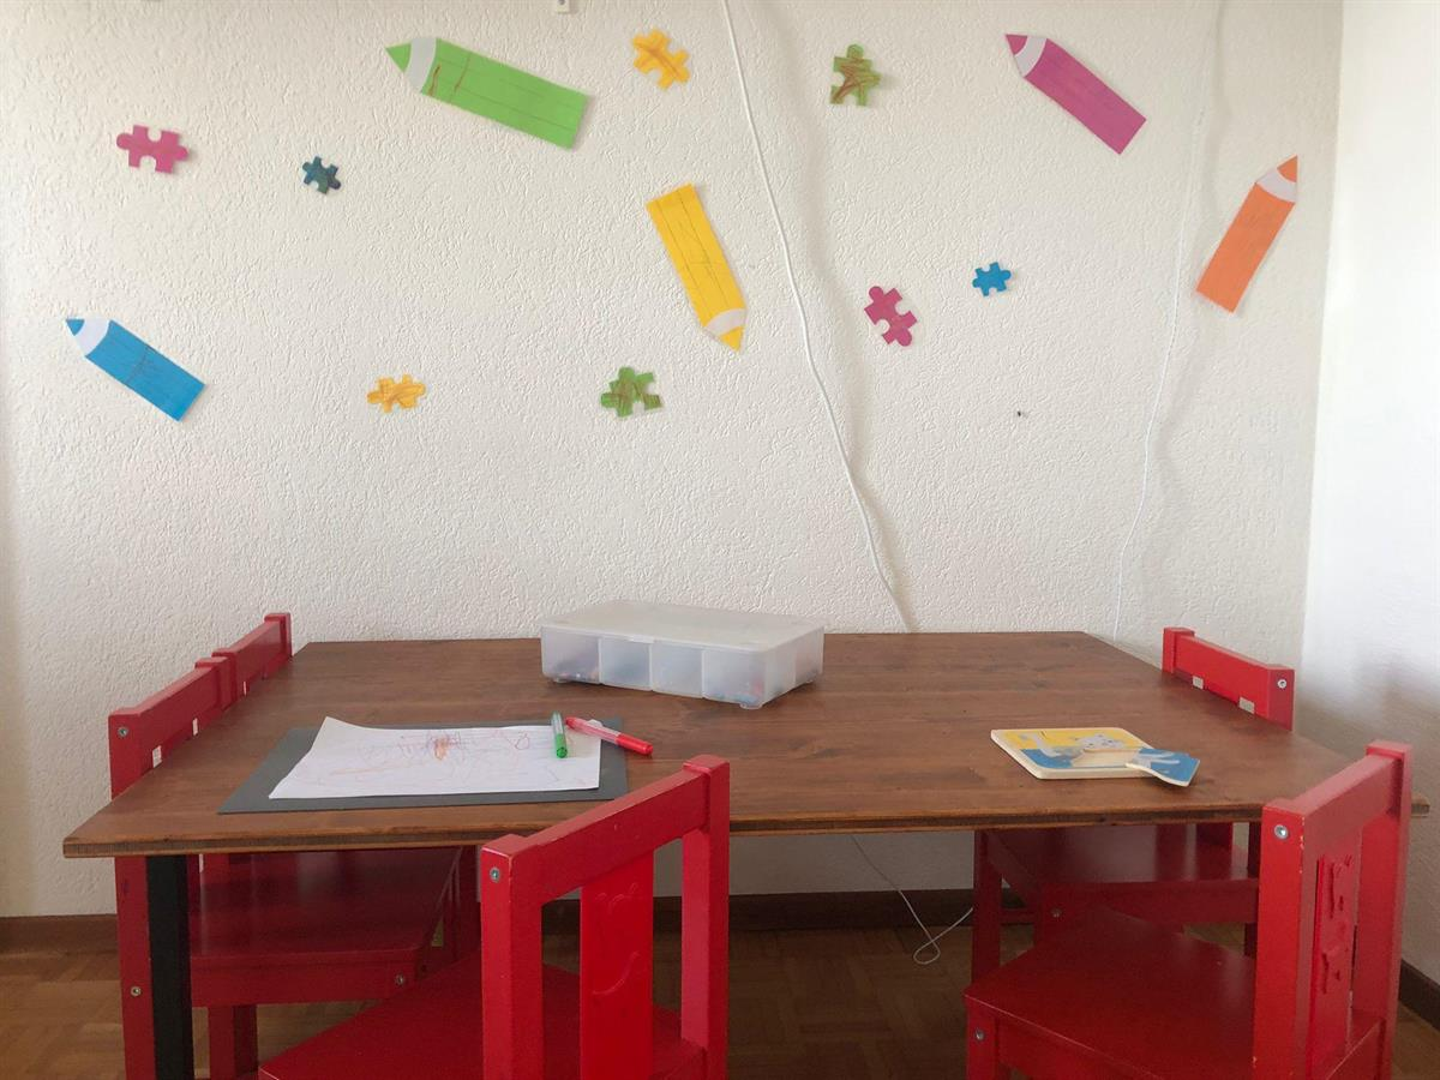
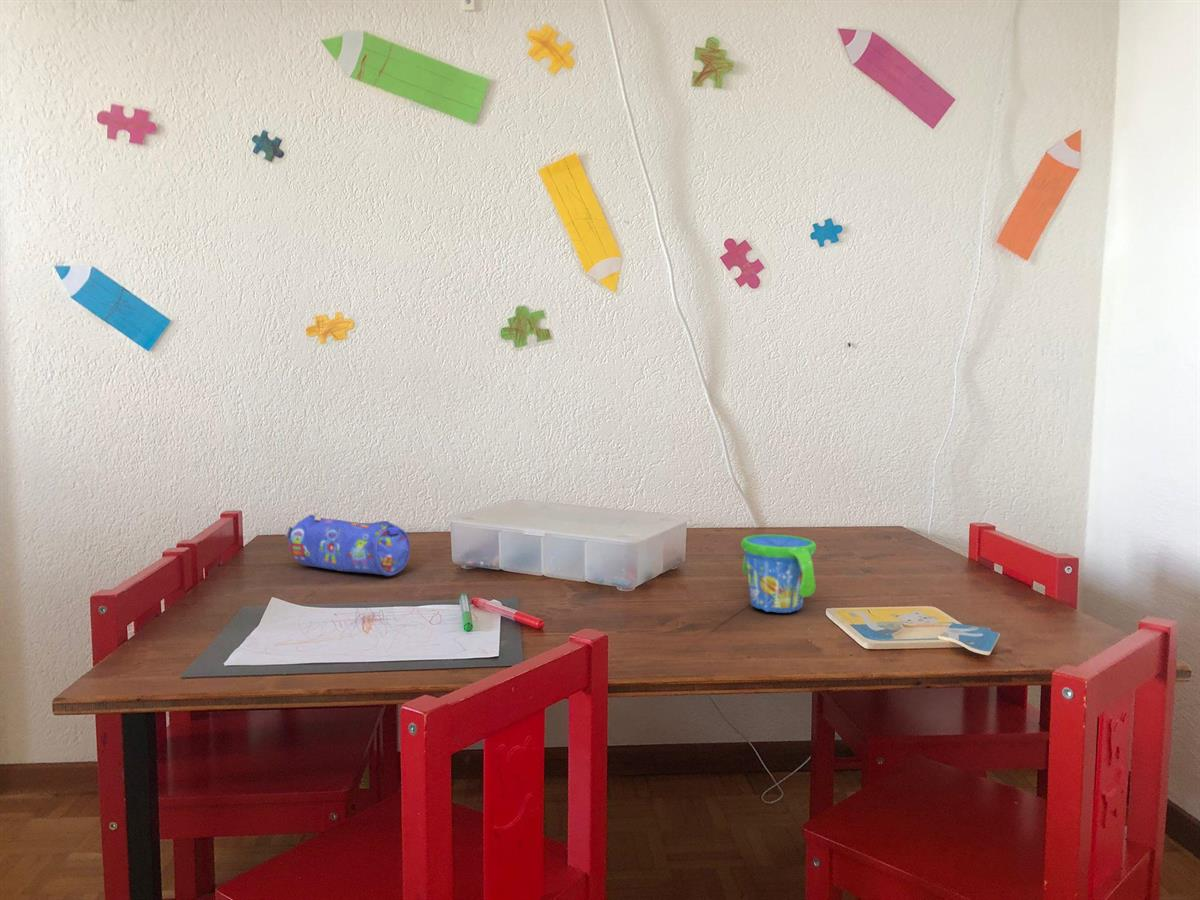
+ pencil case (348, 543)
+ snack cup (777, 574)
